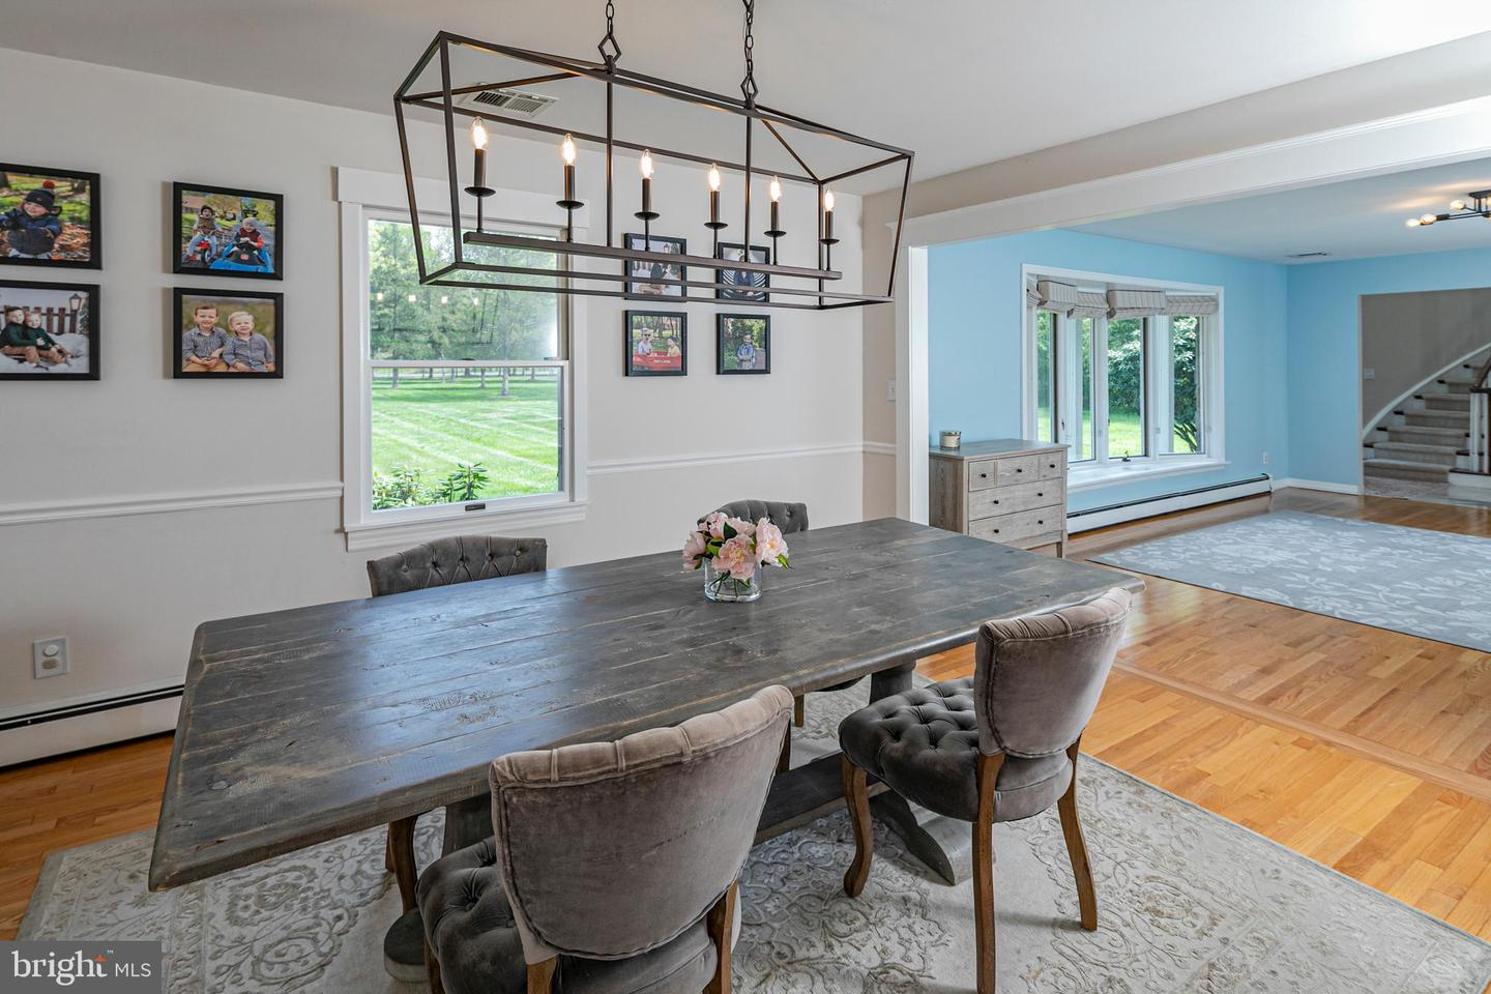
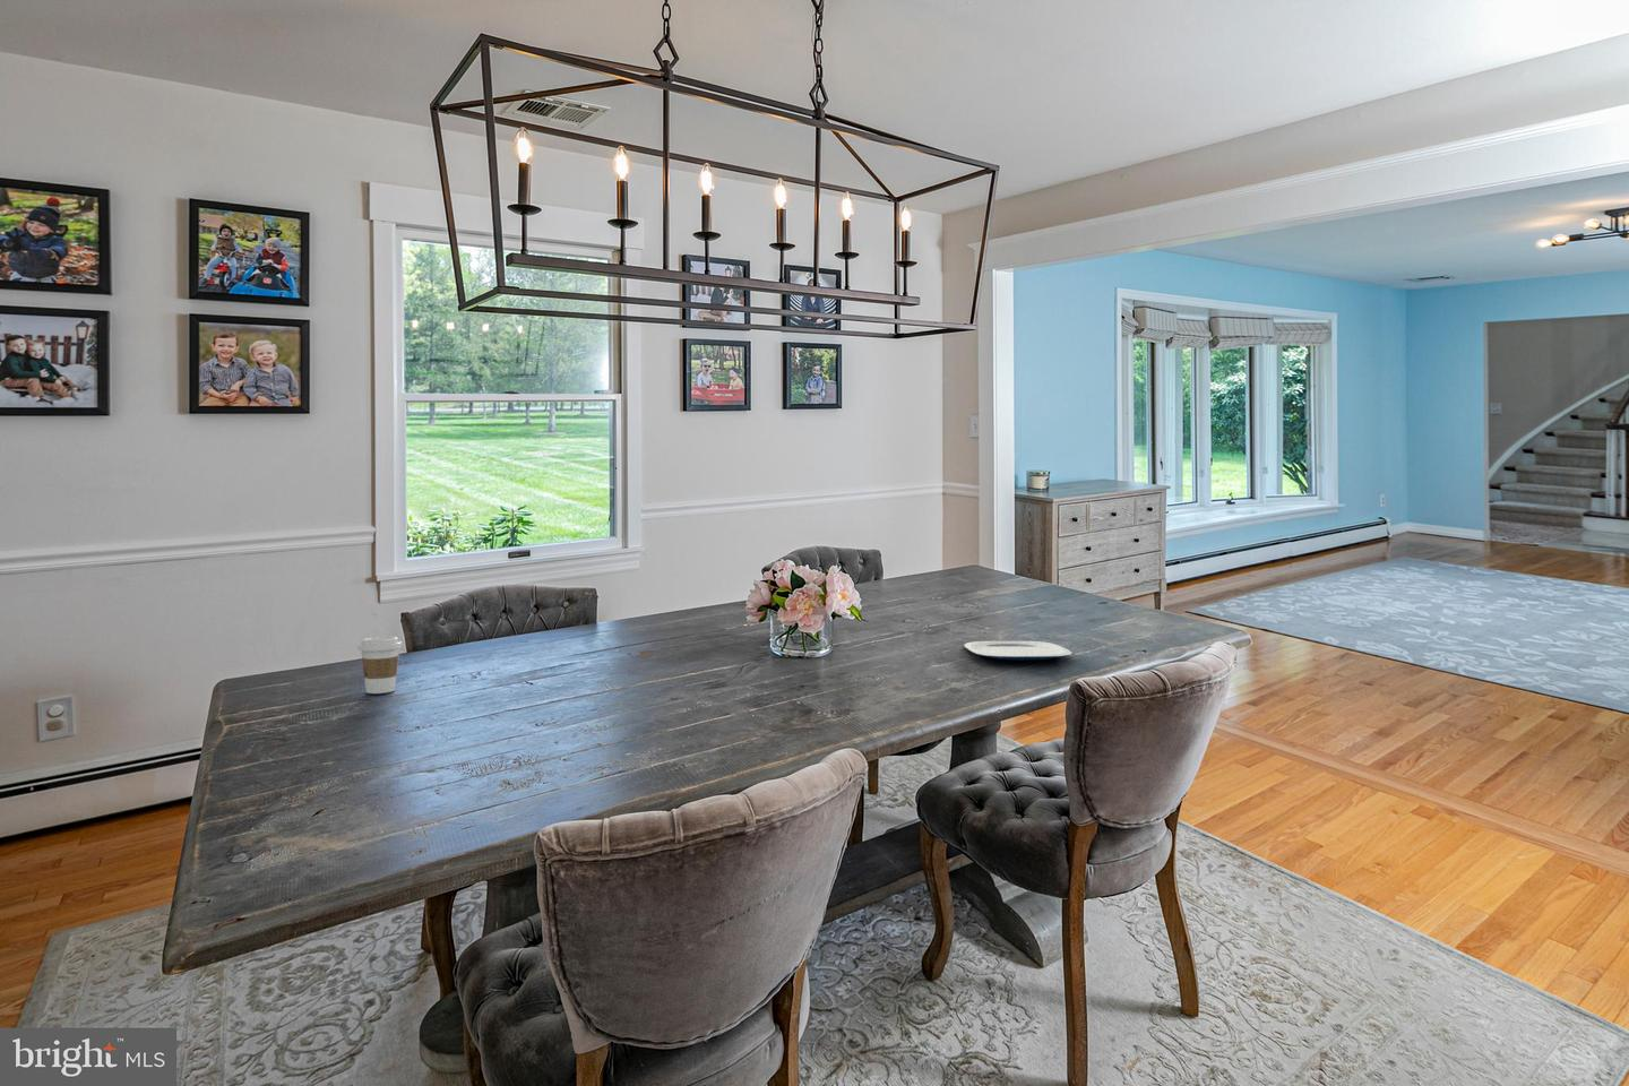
+ plate (1016, 651)
+ coffee cup (381, 664)
